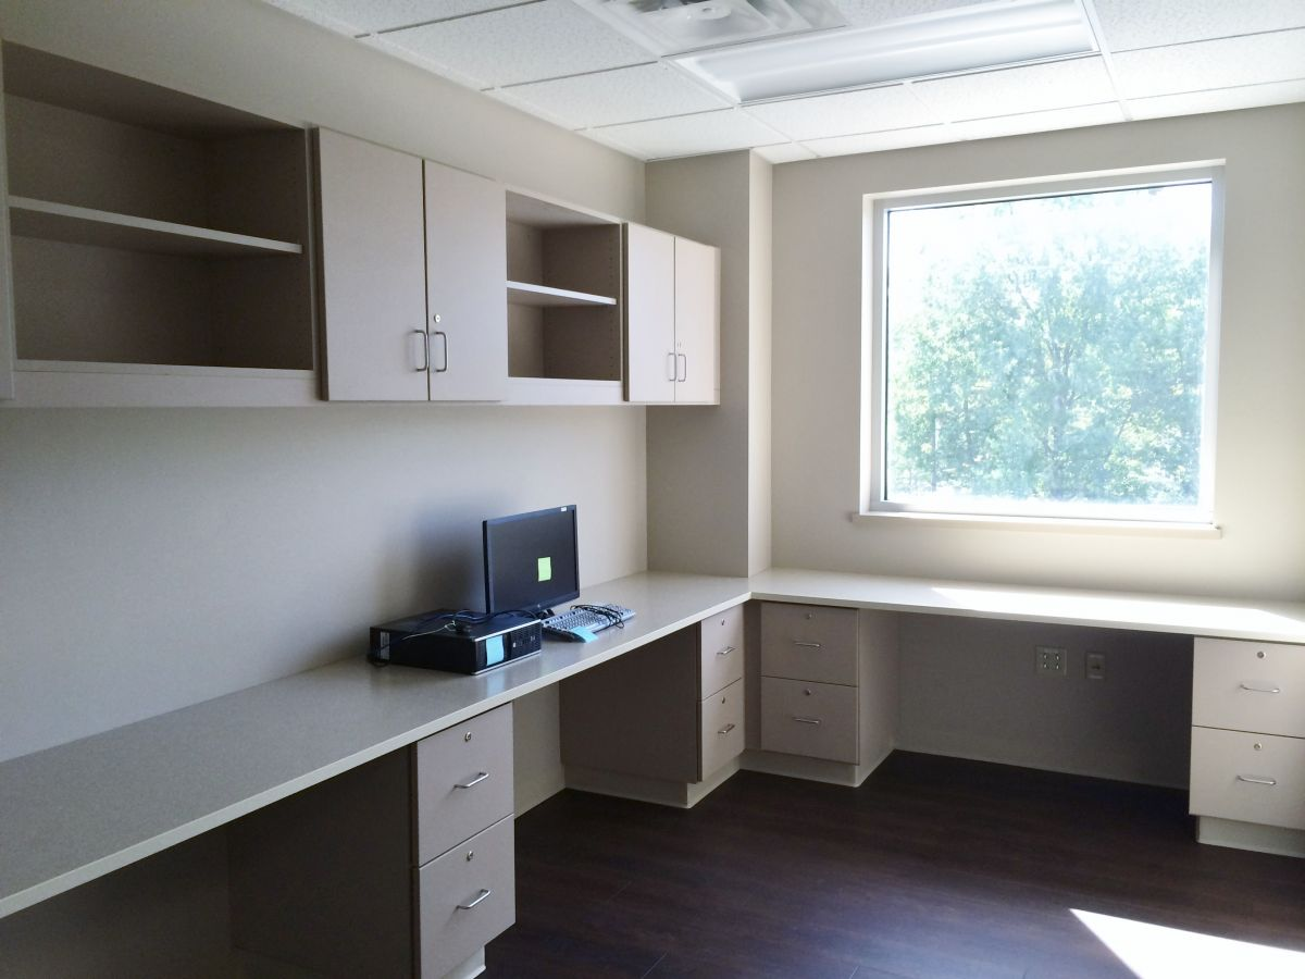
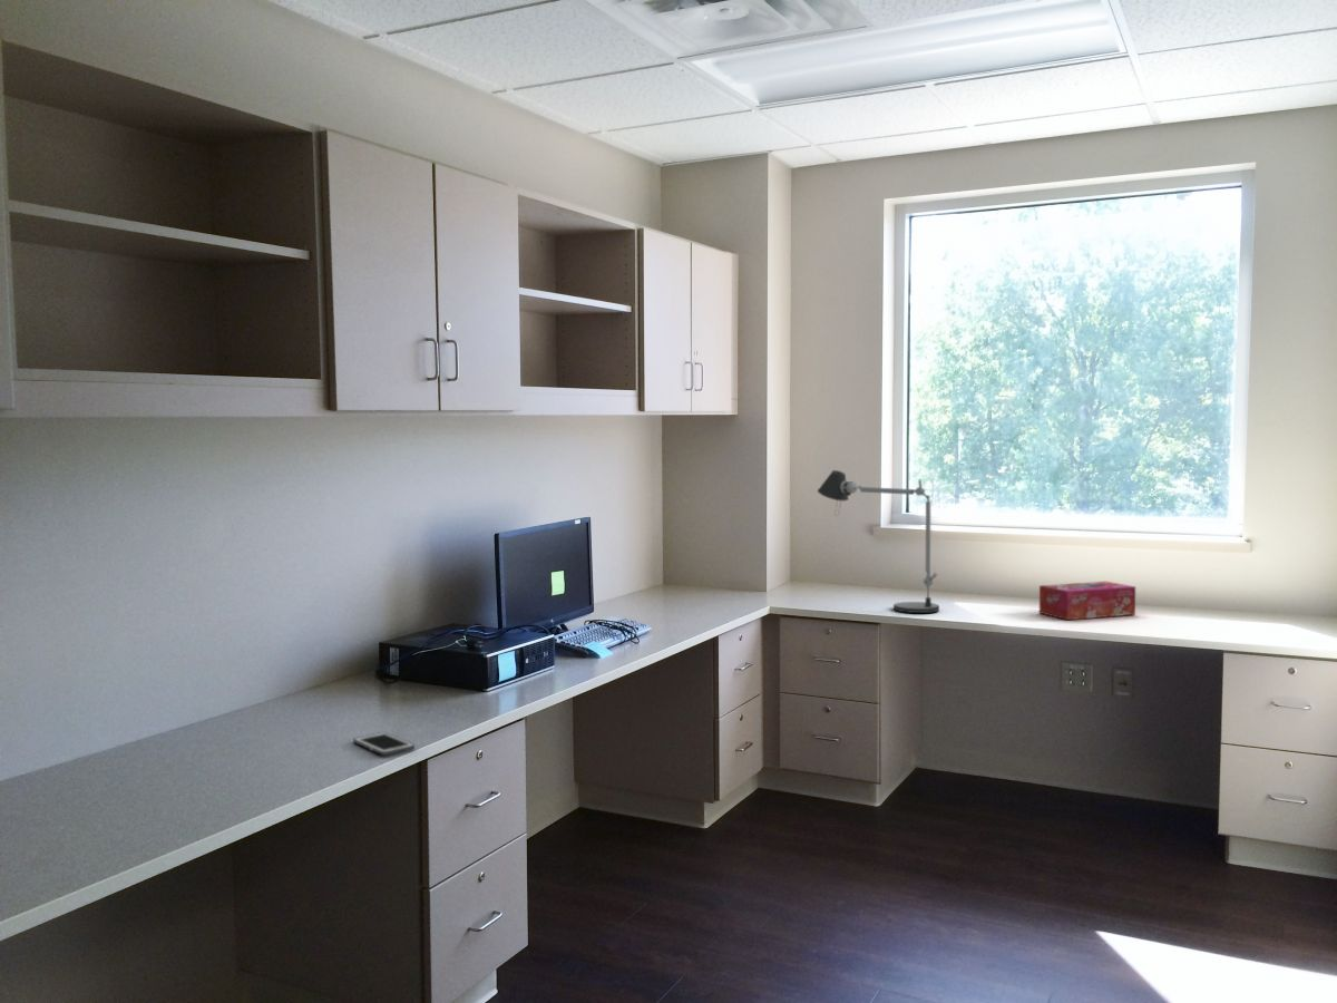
+ desk lamp (838, 514)
+ cell phone (383, 743)
+ tissue box (1086, 600)
